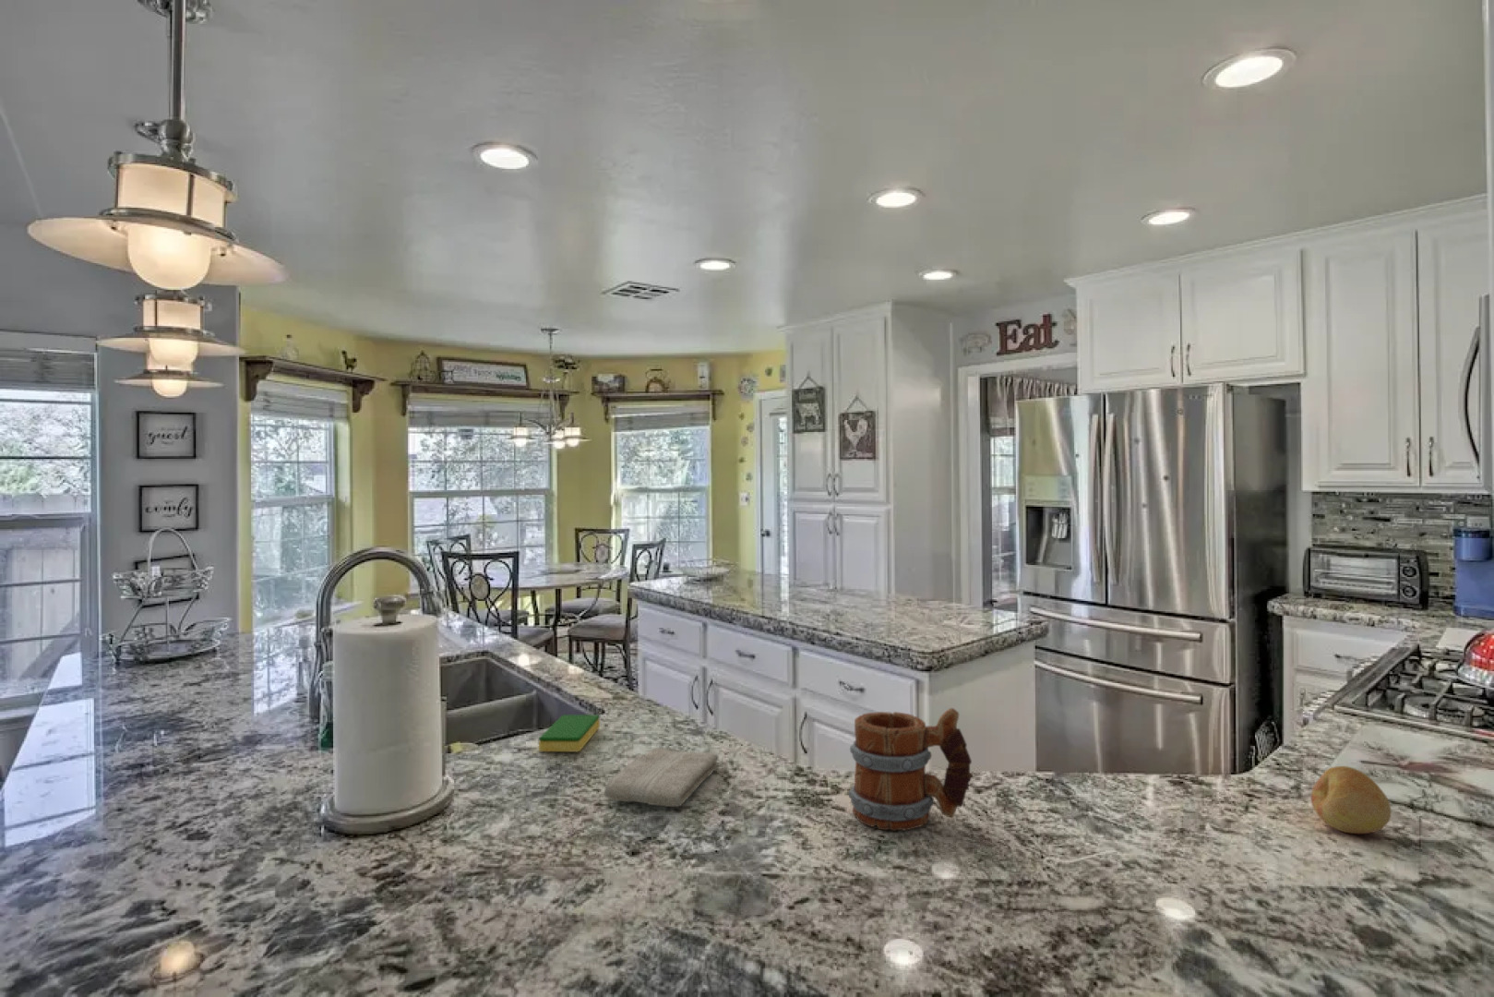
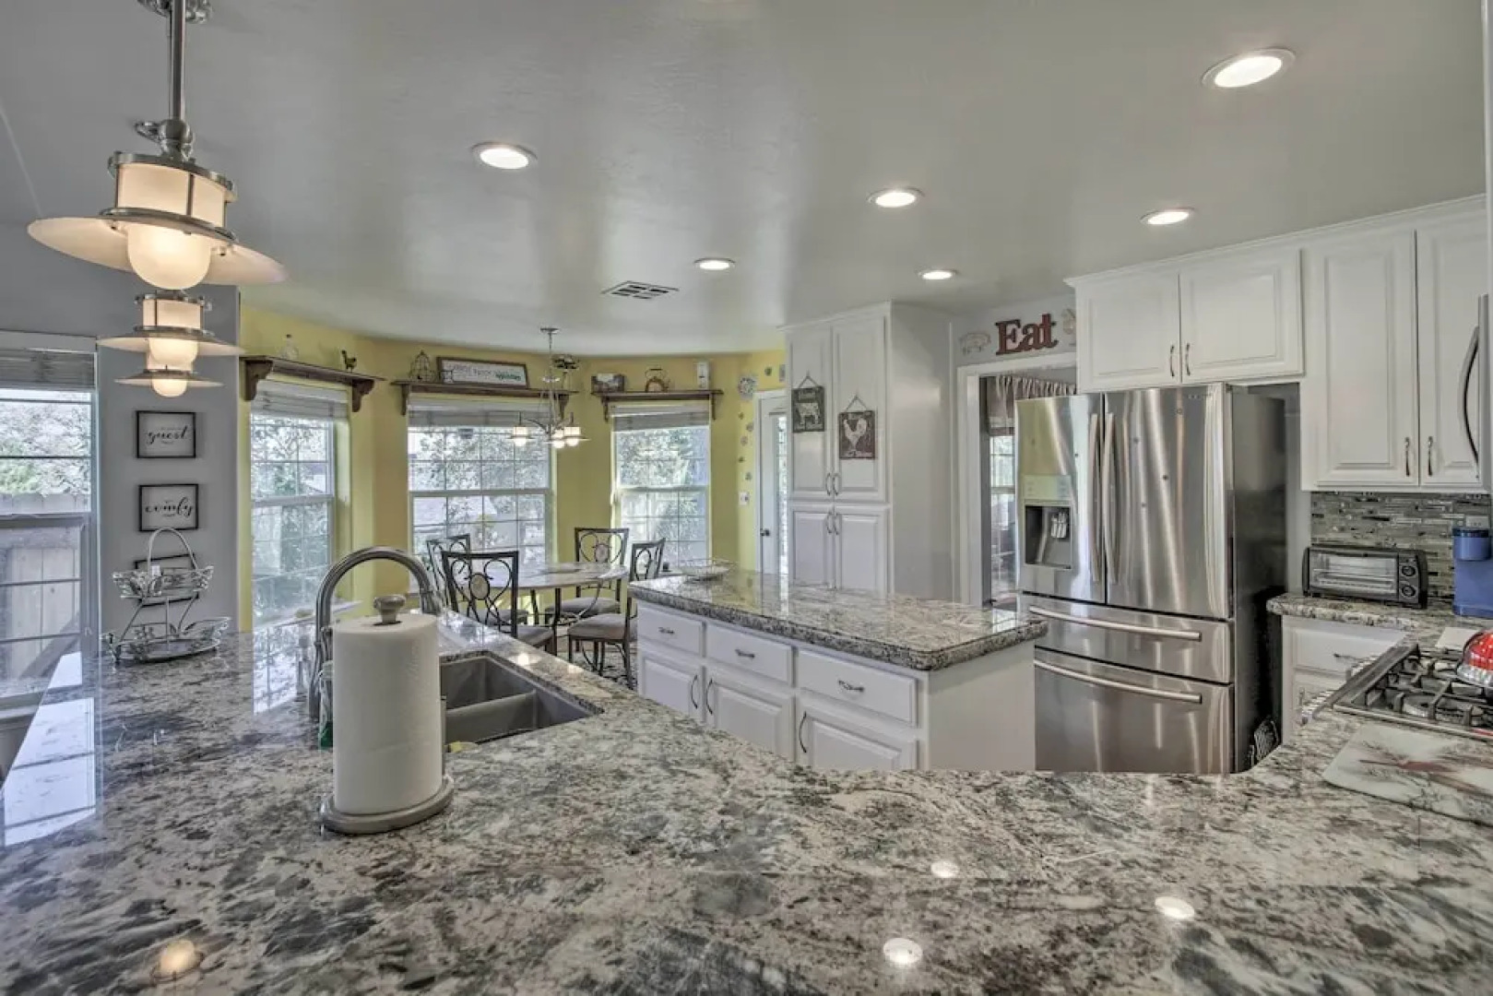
- fruit (1350, 800)
- mug (908, 761)
- dish sponge (571, 732)
- washcloth (665, 773)
